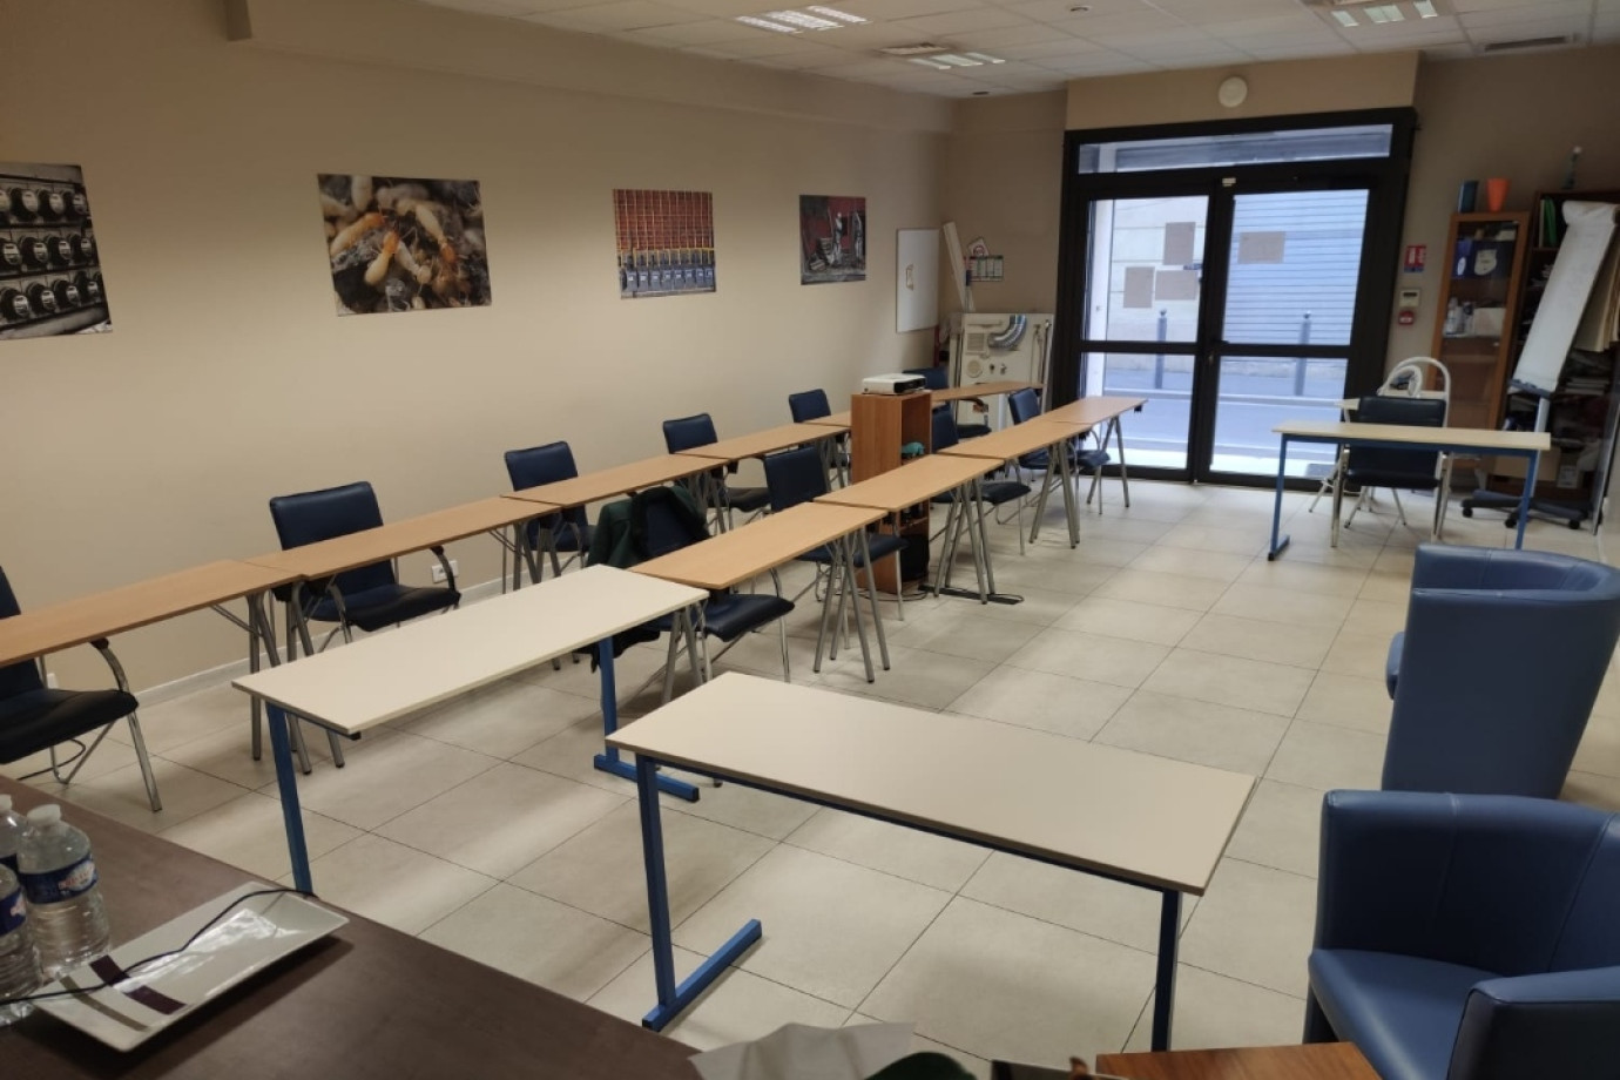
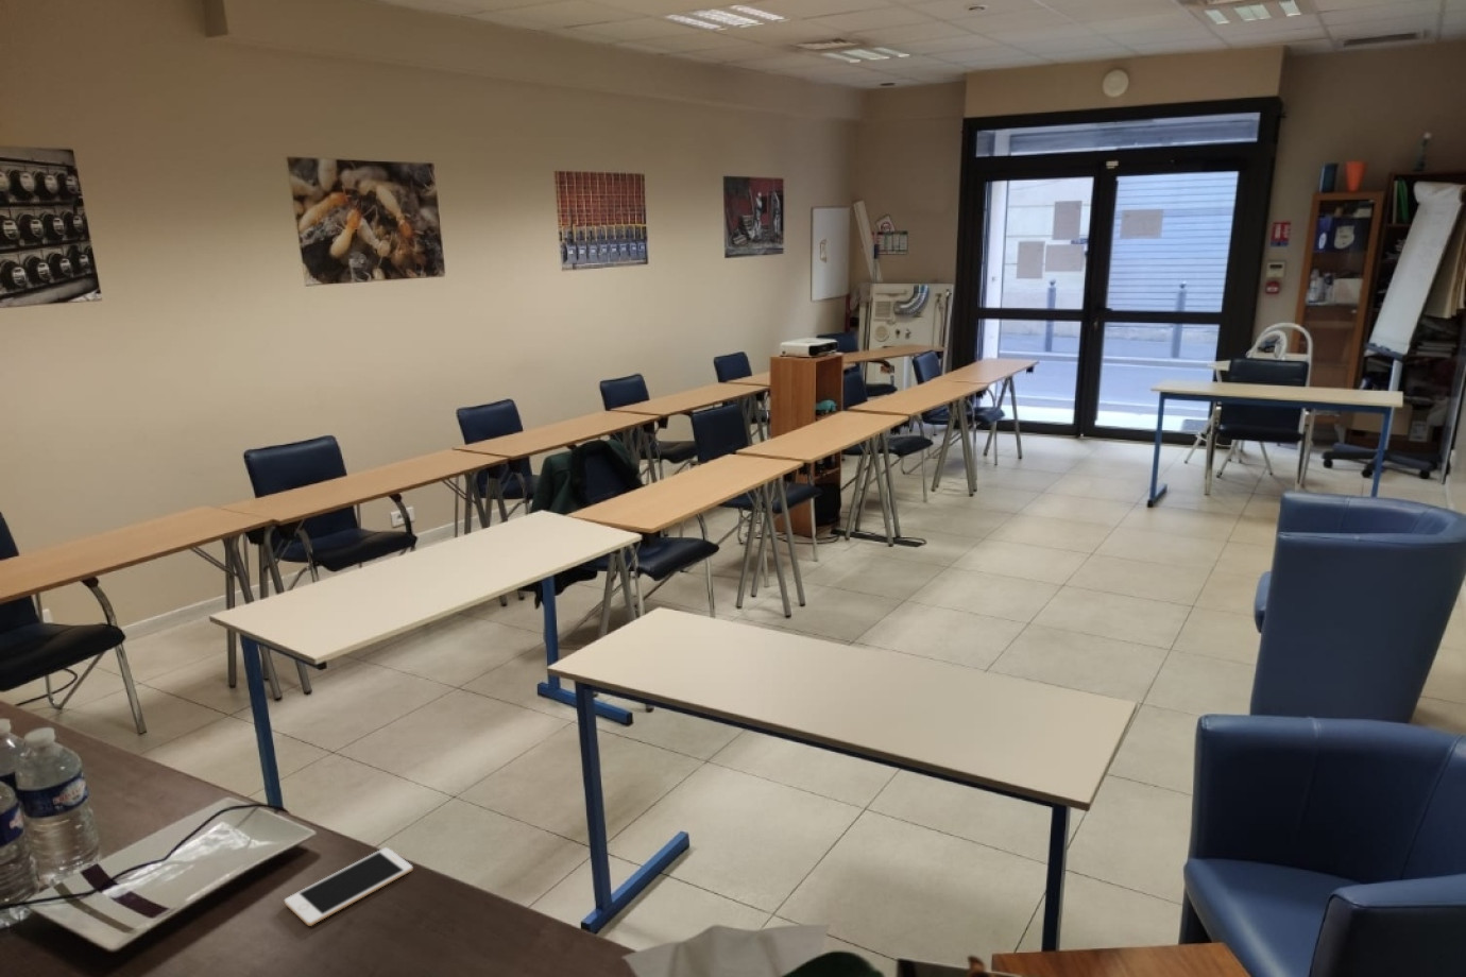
+ cell phone (349, 883)
